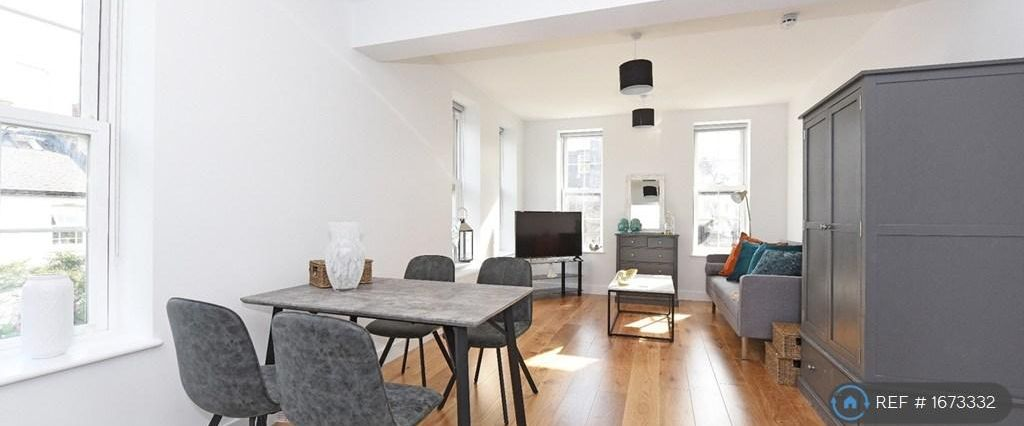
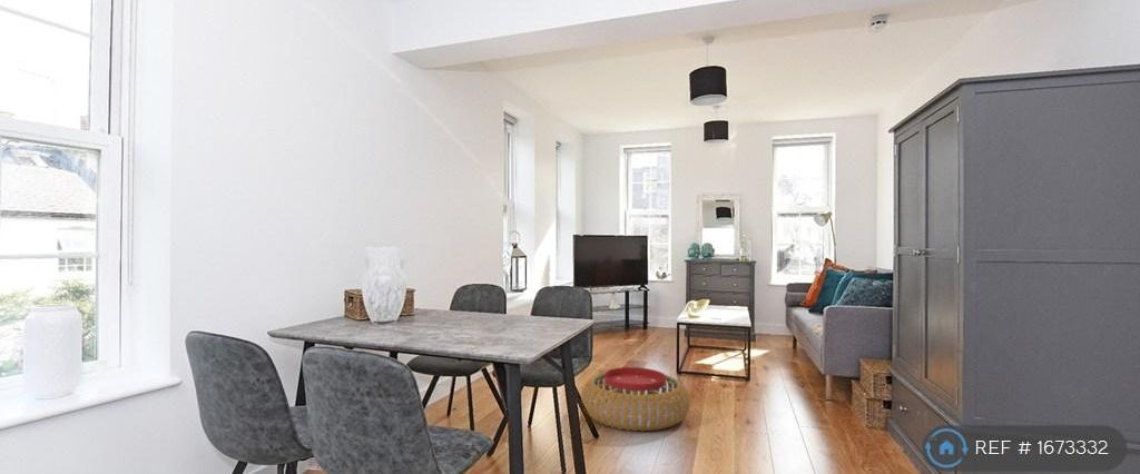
+ pouf (635, 394)
